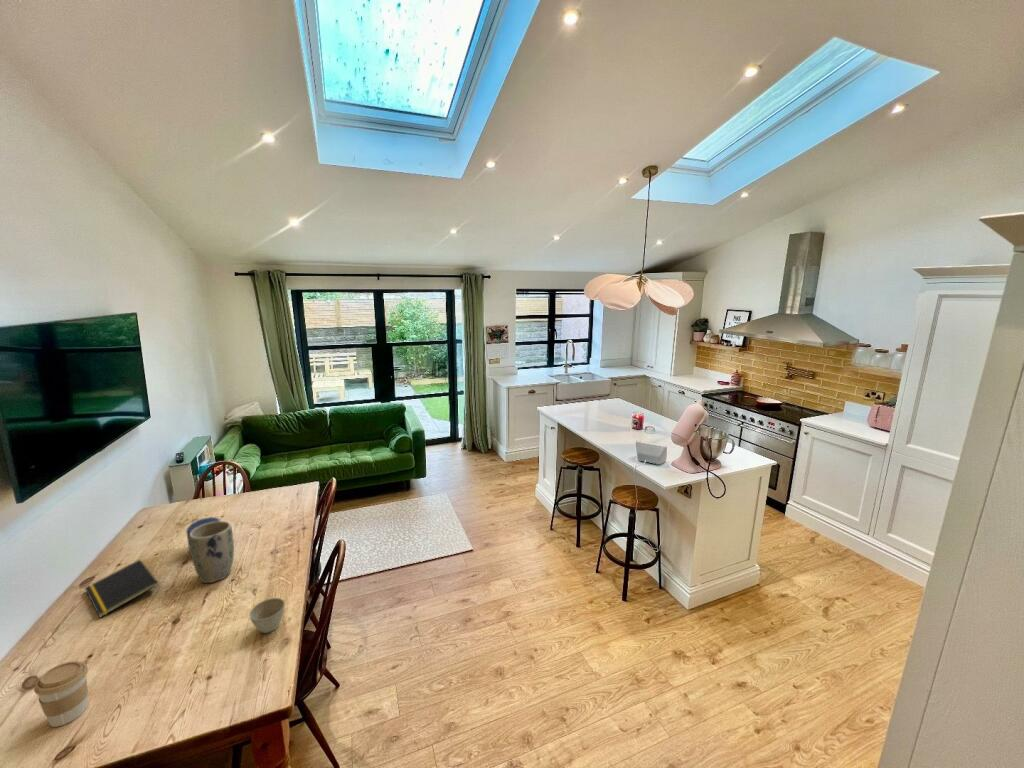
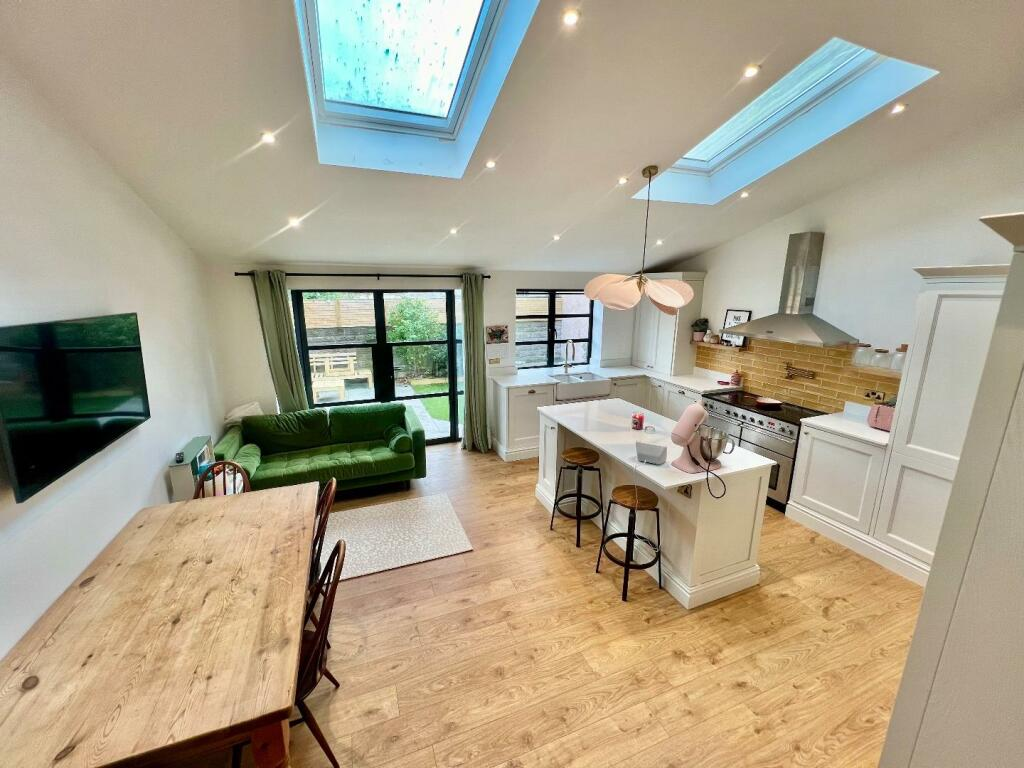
- notepad (121, 586)
- candle (200, 525)
- plant pot (213, 552)
- coffee cup (64, 692)
- flower pot (268, 617)
